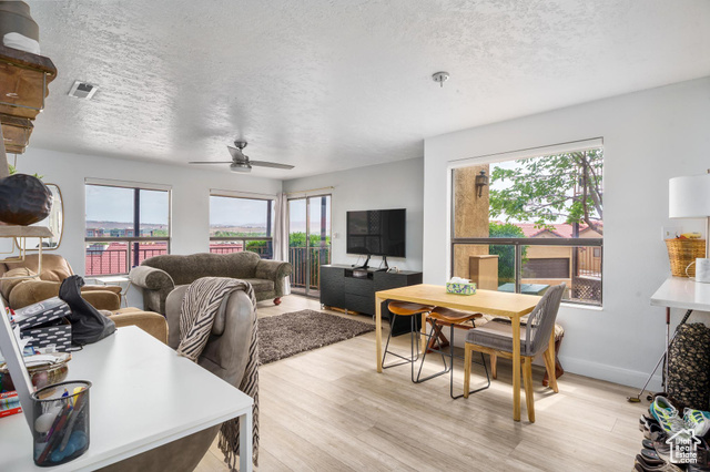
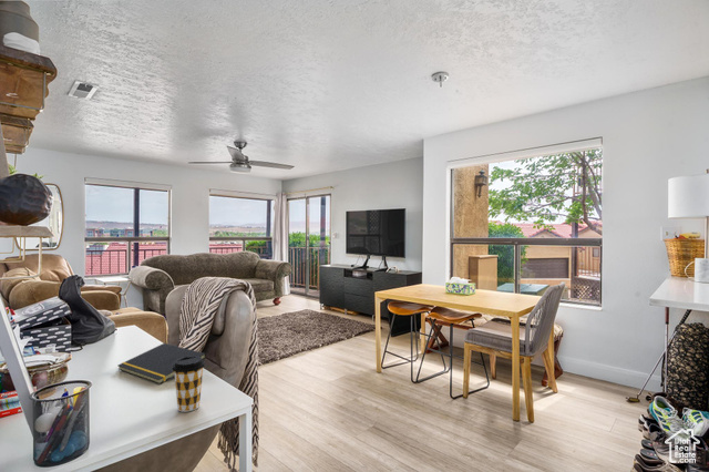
+ notepad (162, 361)
+ coffee cup (188, 383)
